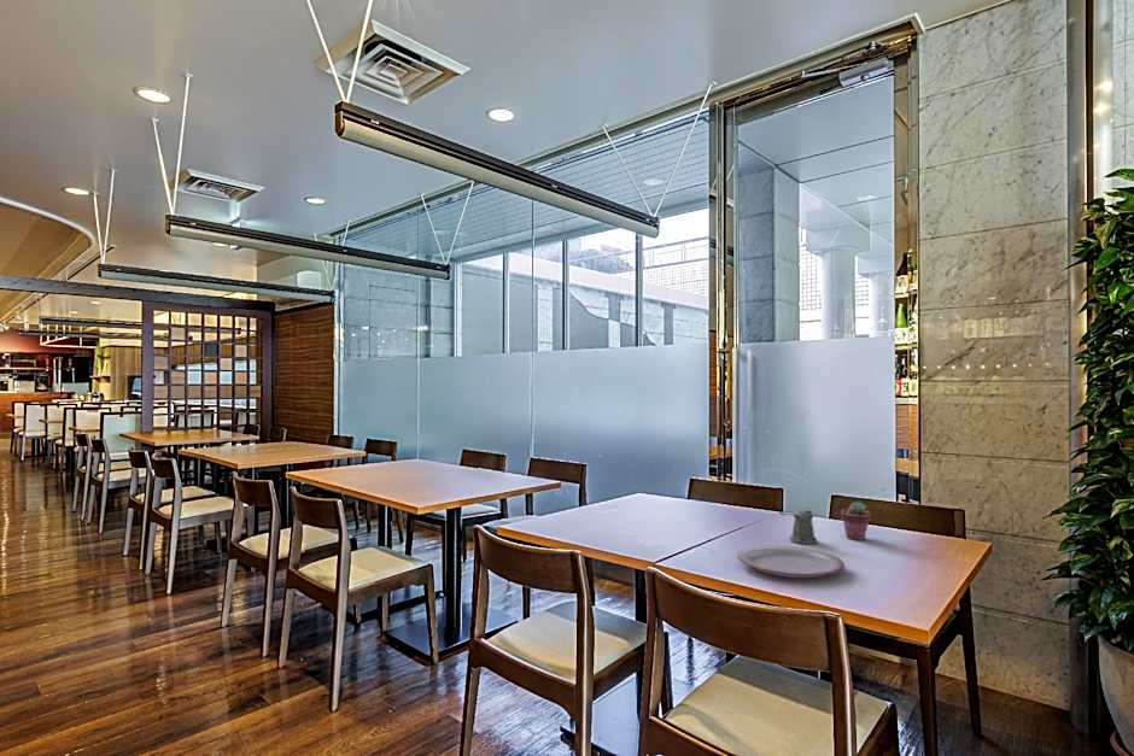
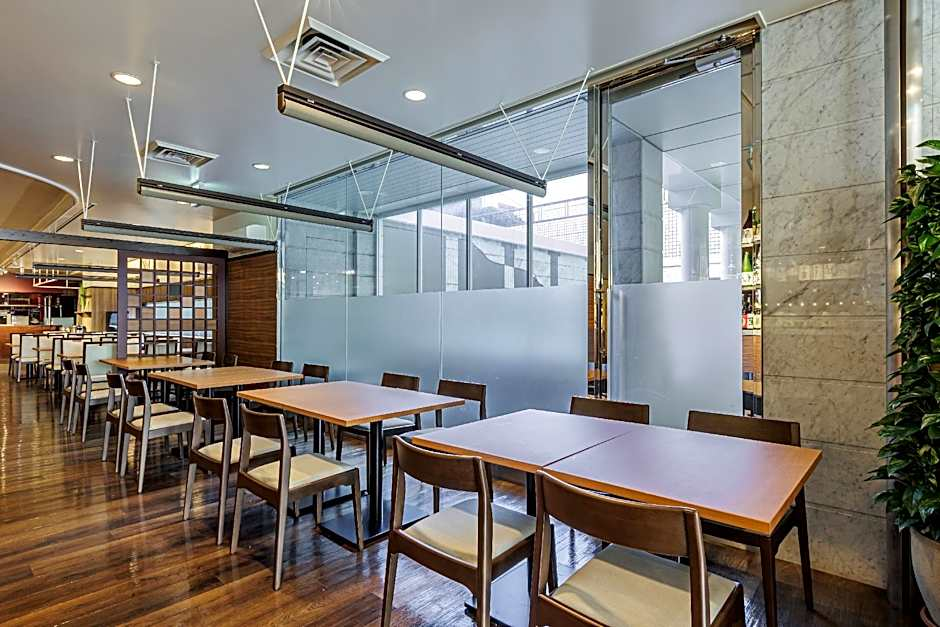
- plate (789, 562)
- potted succulent (855, 520)
- pepper shaker (800, 524)
